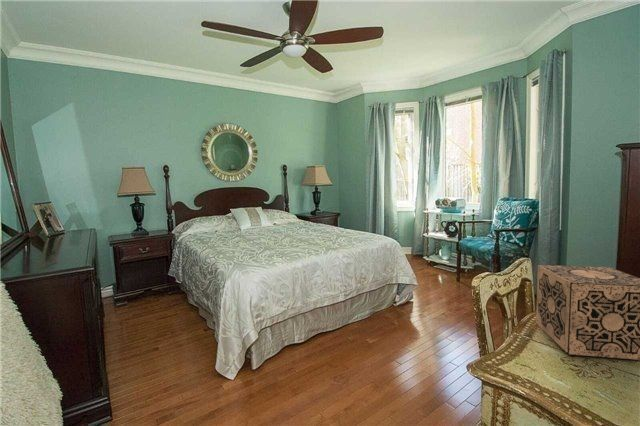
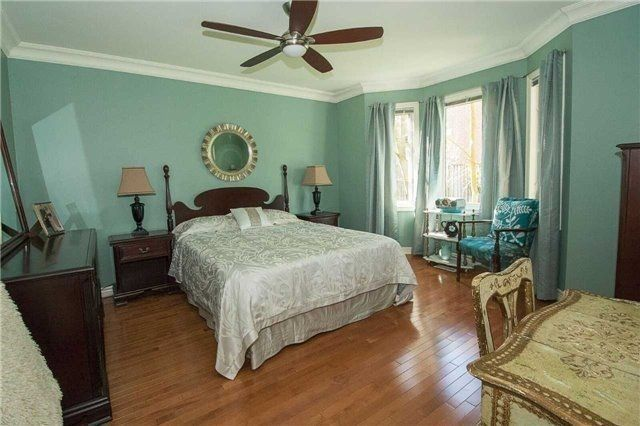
- decorative box (590, 307)
